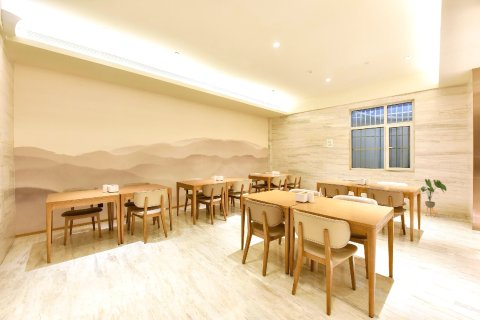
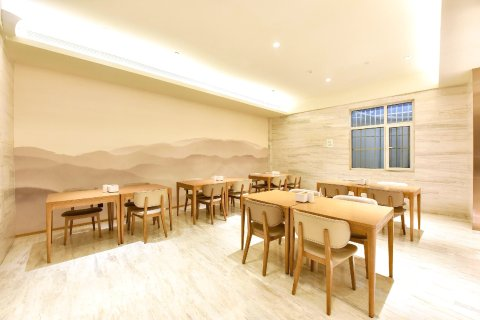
- house plant (431, 196)
